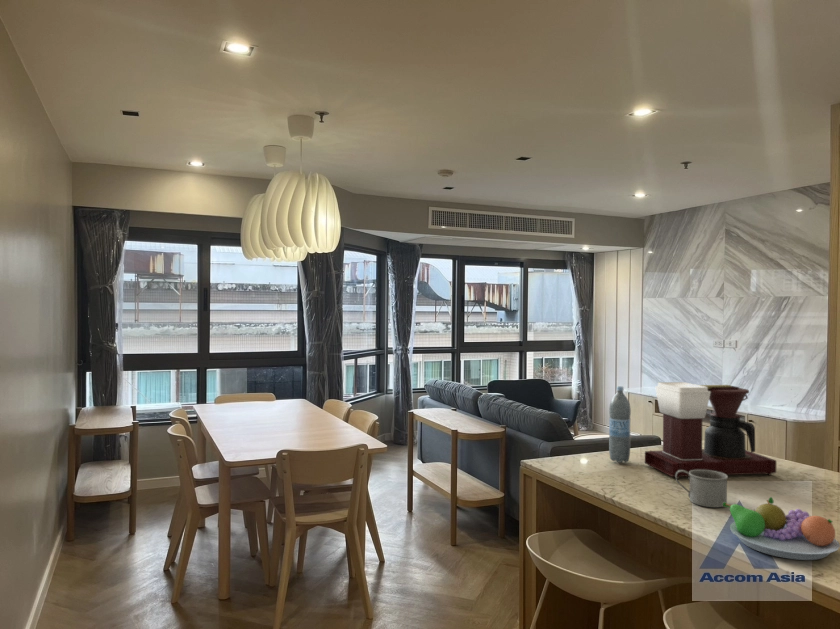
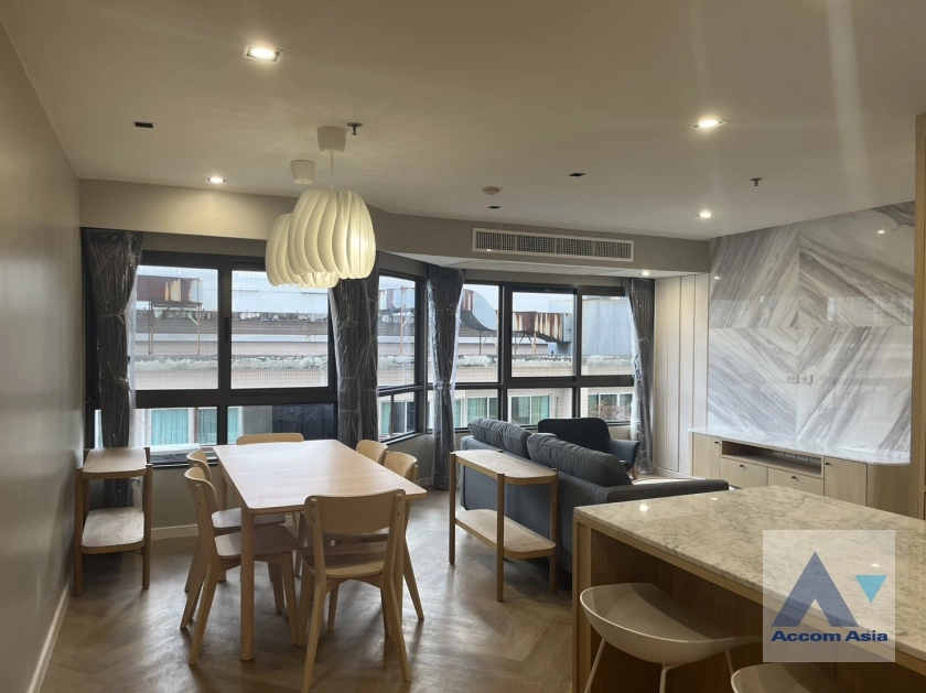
- fruit bowl (778, 524)
- water bottle (619, 424)
- coffee maker (708, 427)
- mug (704, 487)
